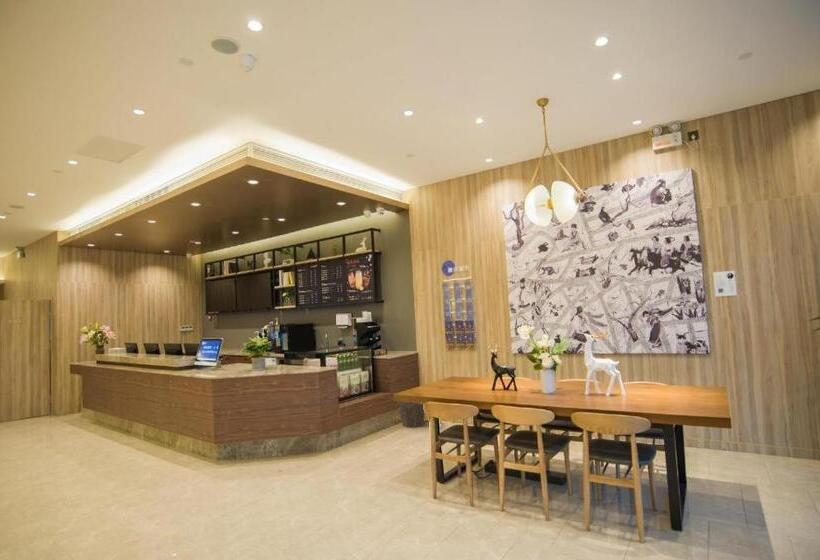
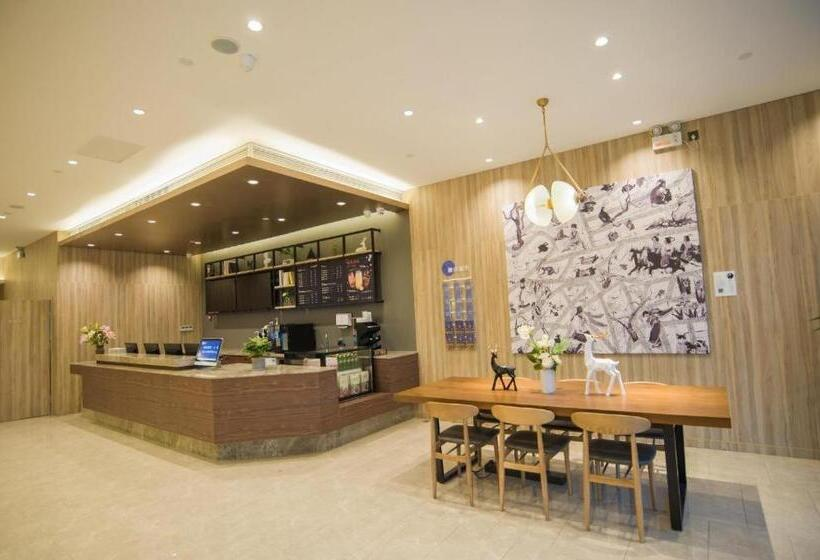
- waste bin (412, 410)
